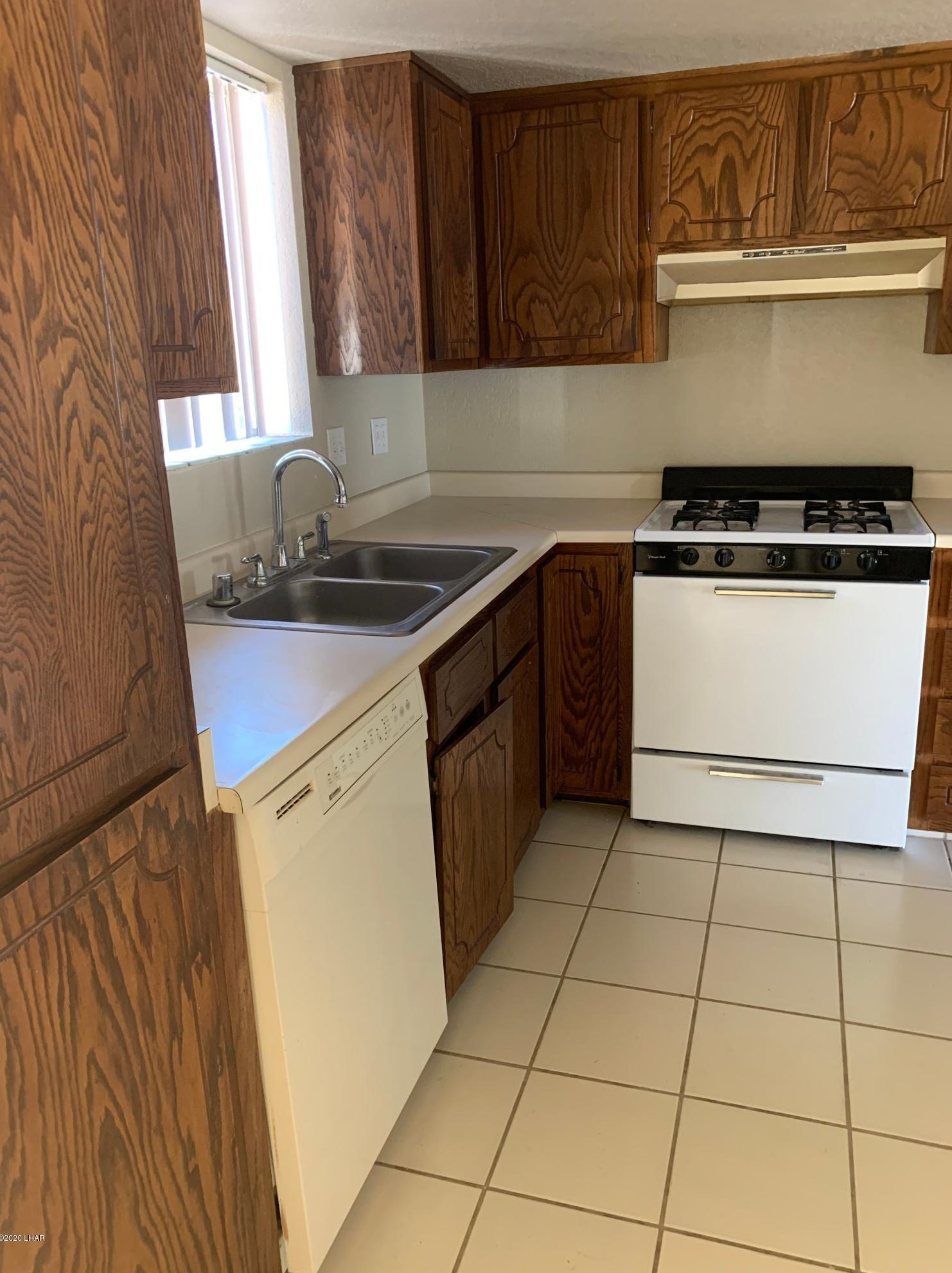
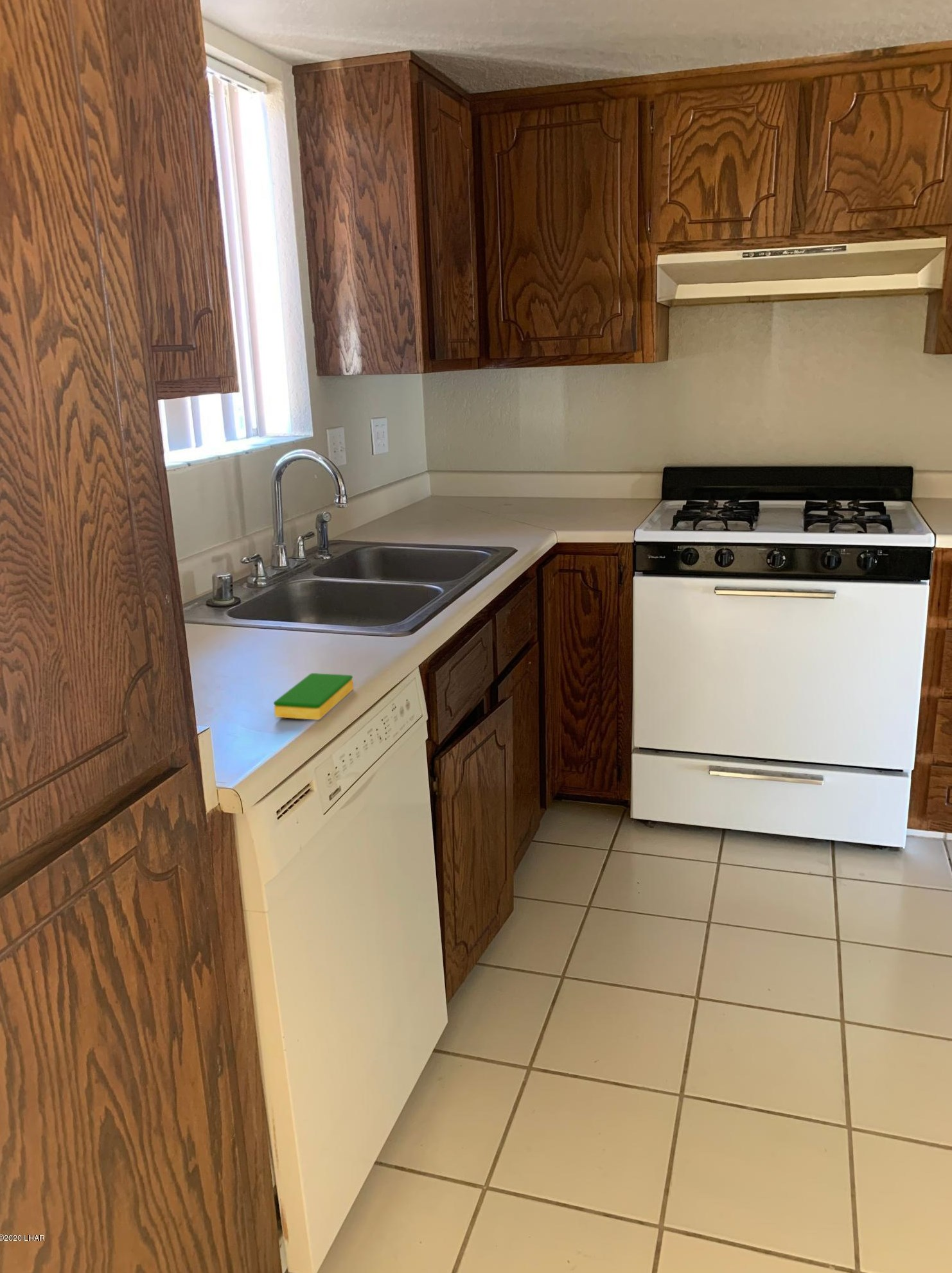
+ dish sponge (315, 695)
